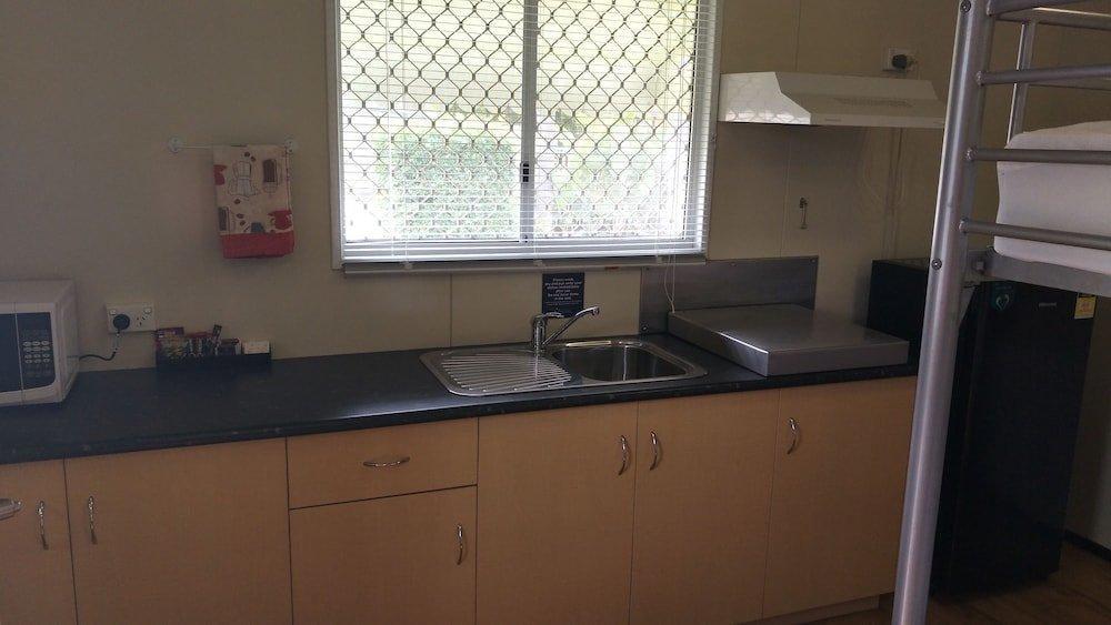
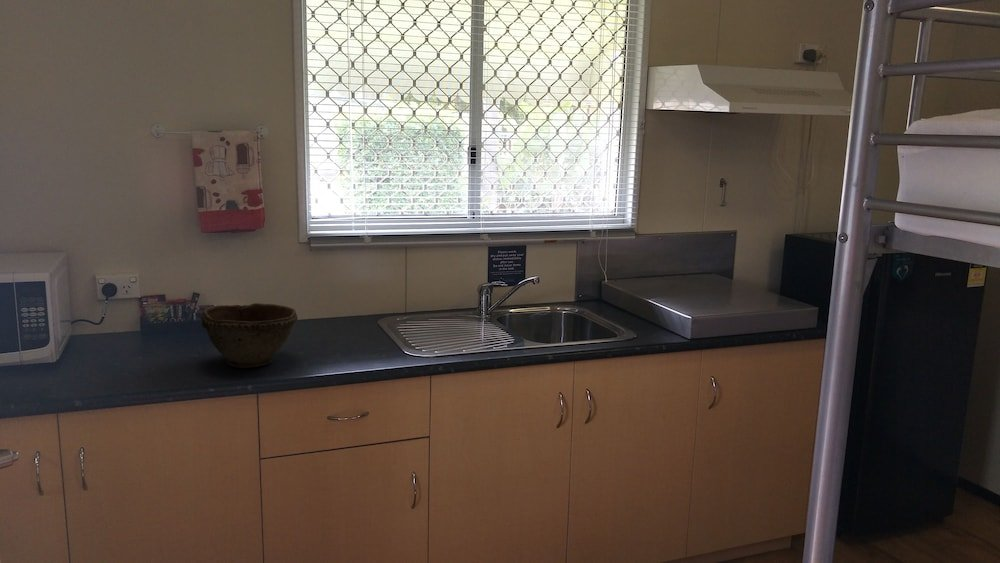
+ bowl (250, 335)
